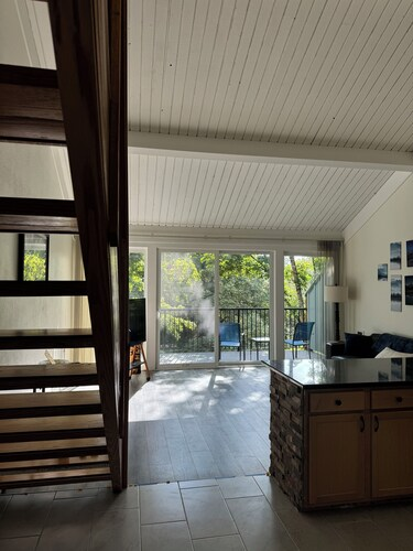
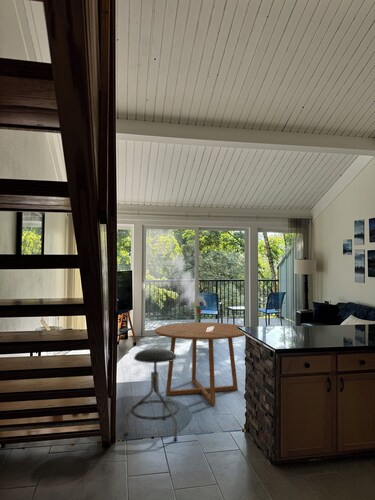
+ dining table (195, 360)
+ bouquet (201, 314)
+ stool (157, 390)
